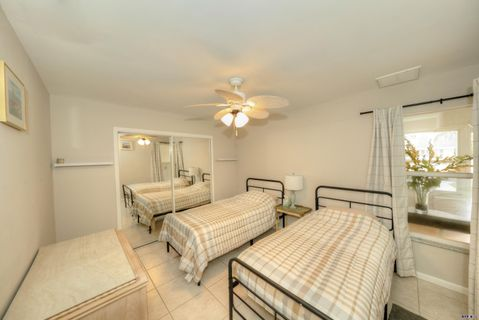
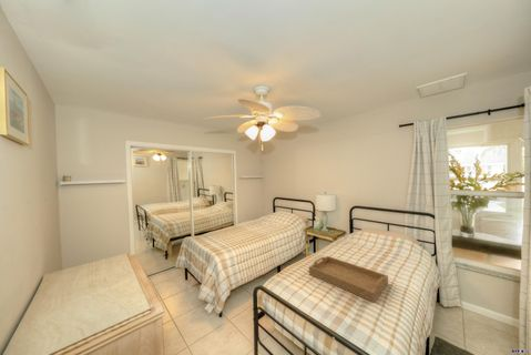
+ serving tray (346, 273)
